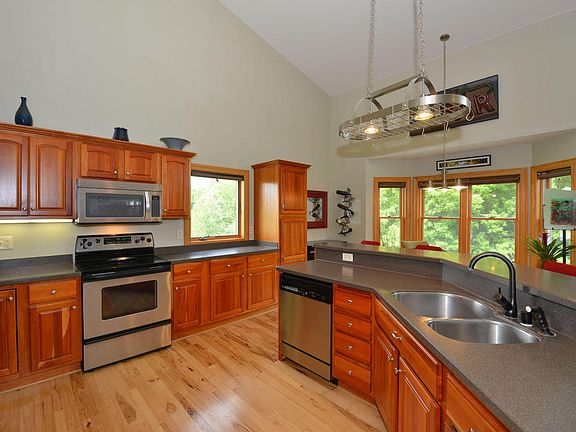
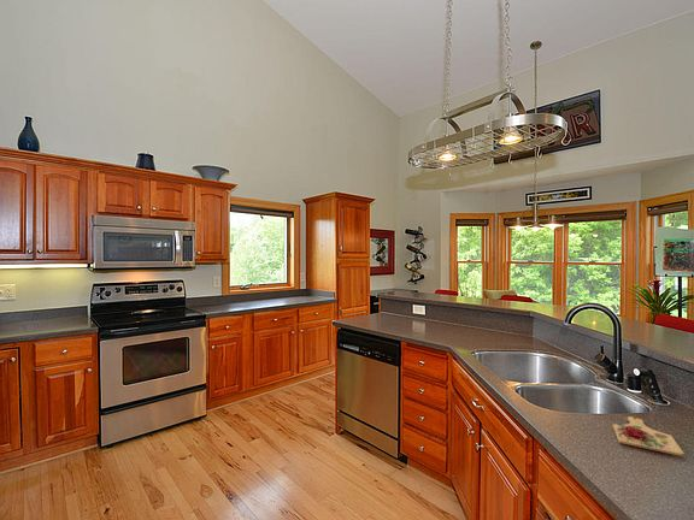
+ cutting board (641, 429)
